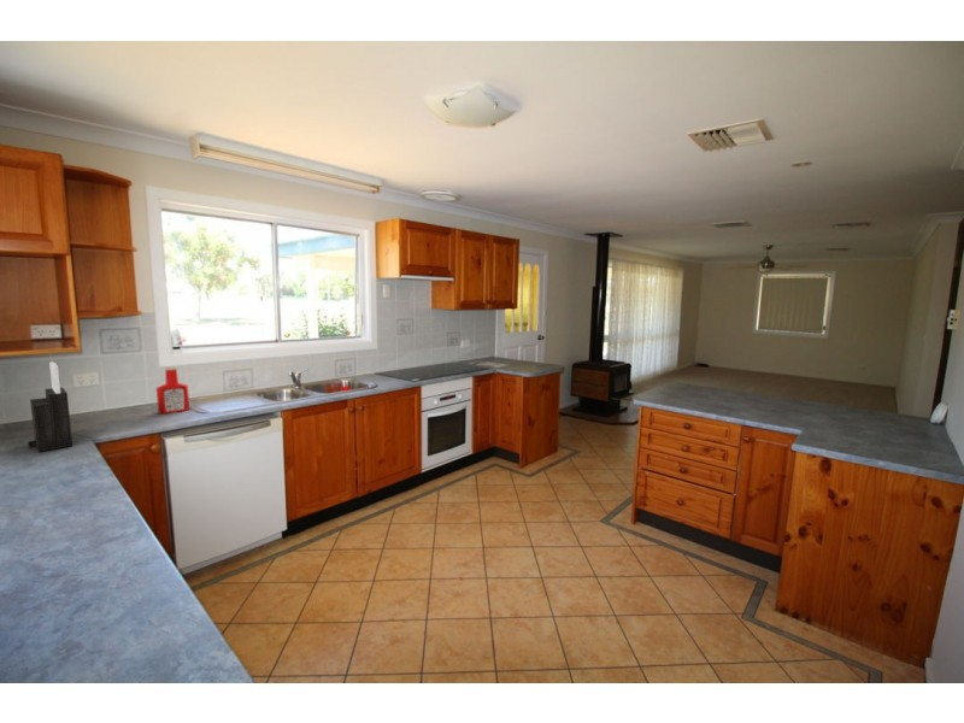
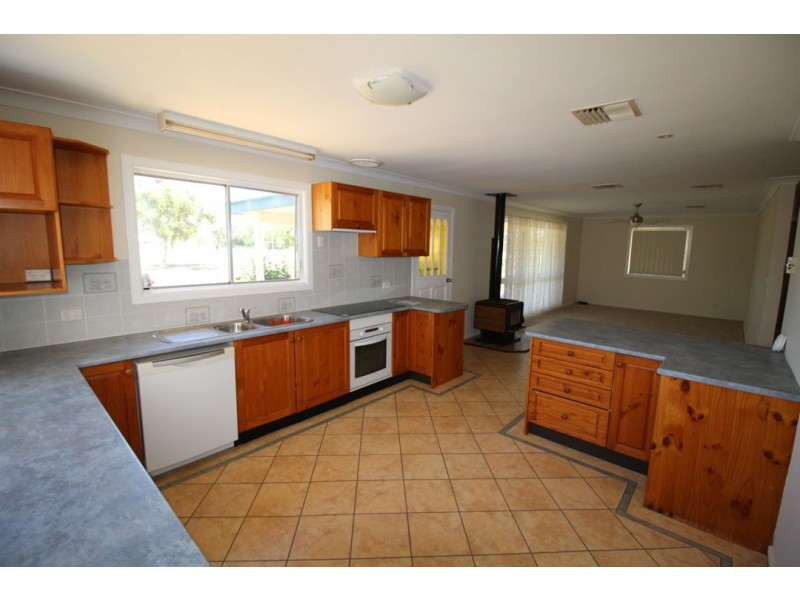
- knife block (45, 405)
- soap bottle (172, 388)
